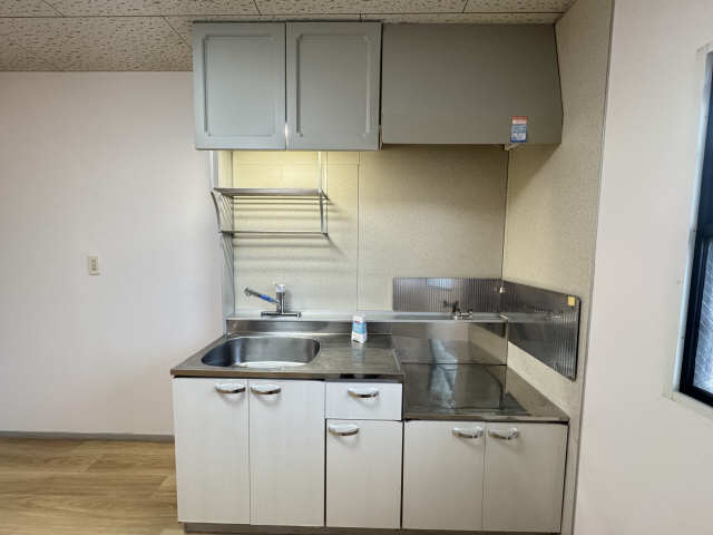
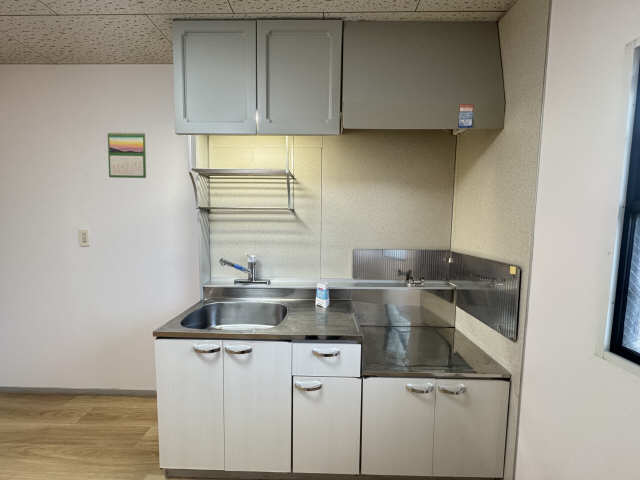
+ calendar (127, 154)
